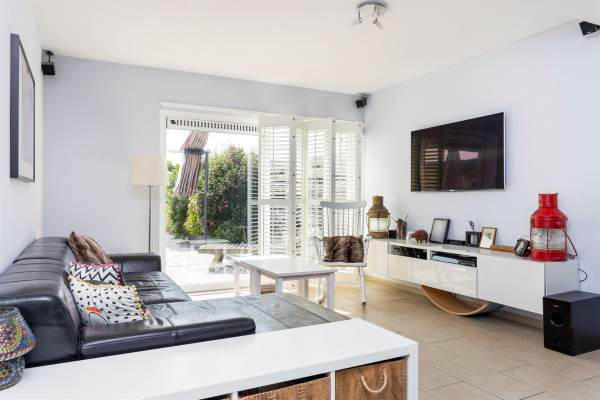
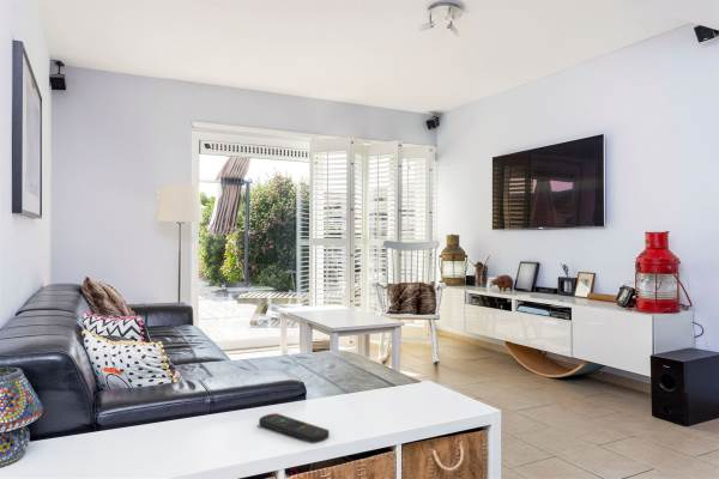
+ remote control (292, 426)
